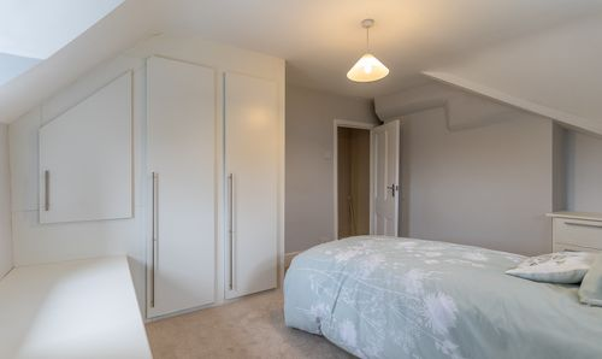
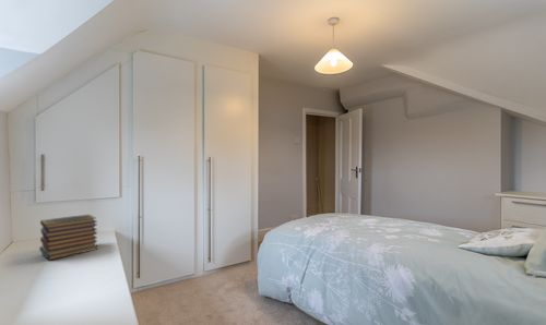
+ book stack (69, 234)
